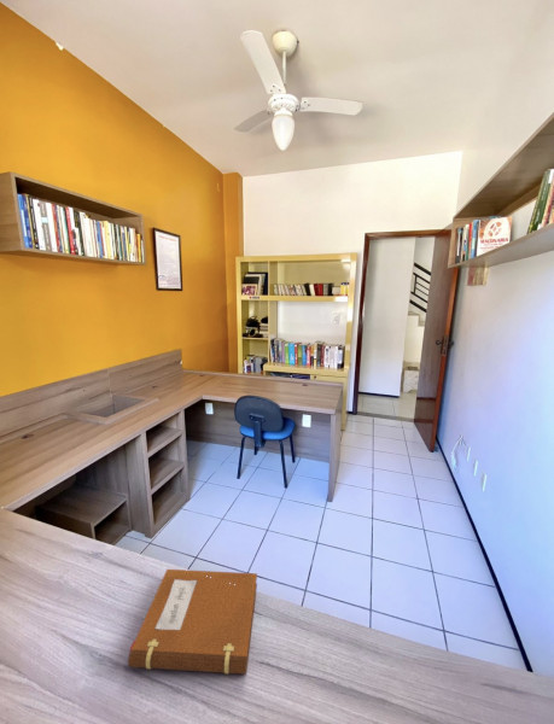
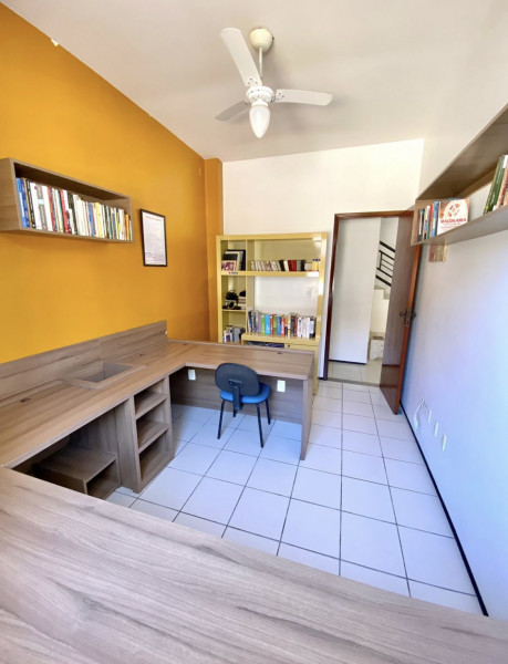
- notebook (198, 615)
